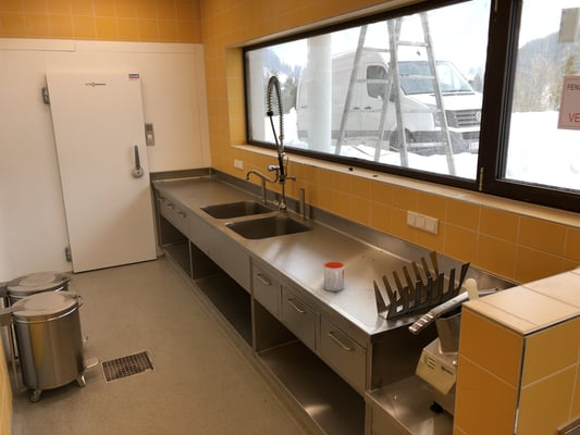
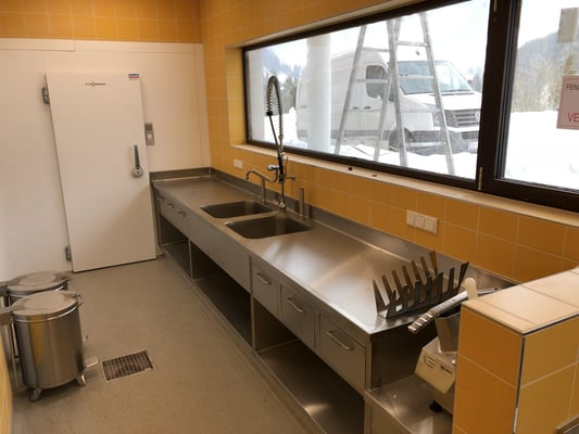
- mug (334, 277)
